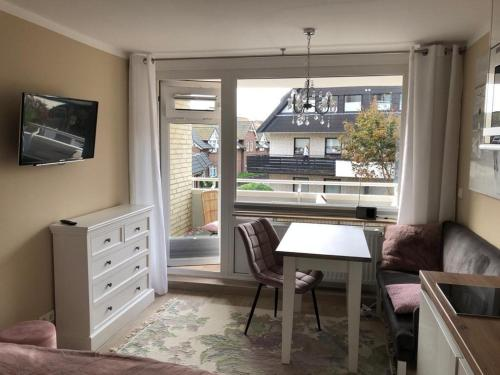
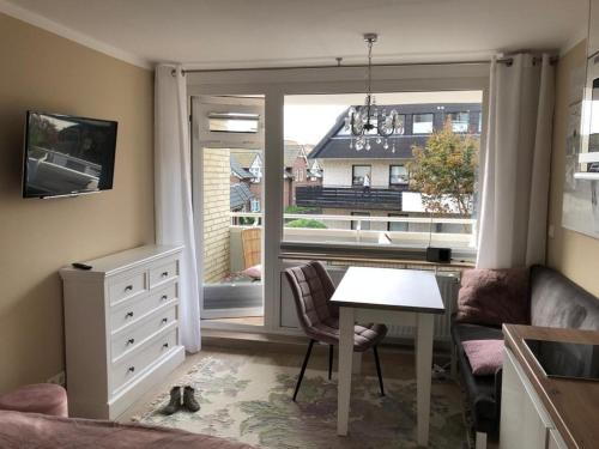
+ boots (180, 399)
